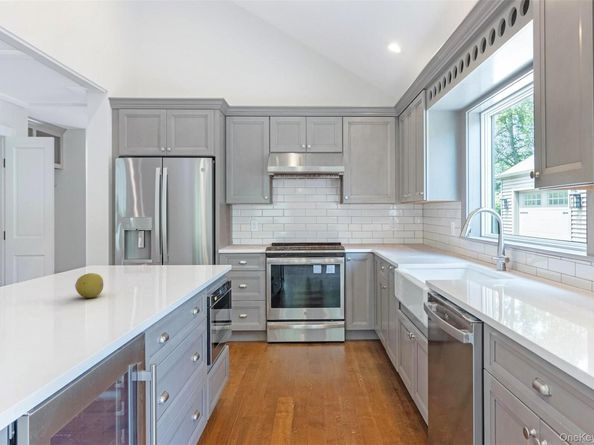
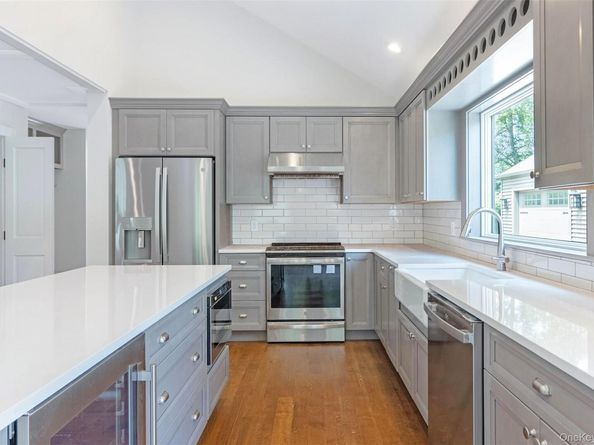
- fruit (89, 285)
